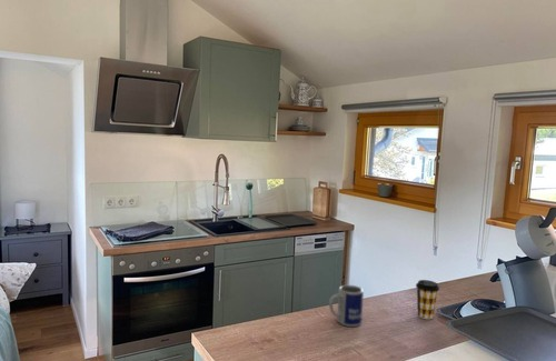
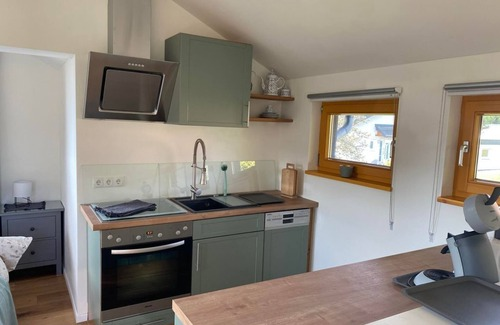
- mug (345, 305)
- coffee cup (426, 299)
